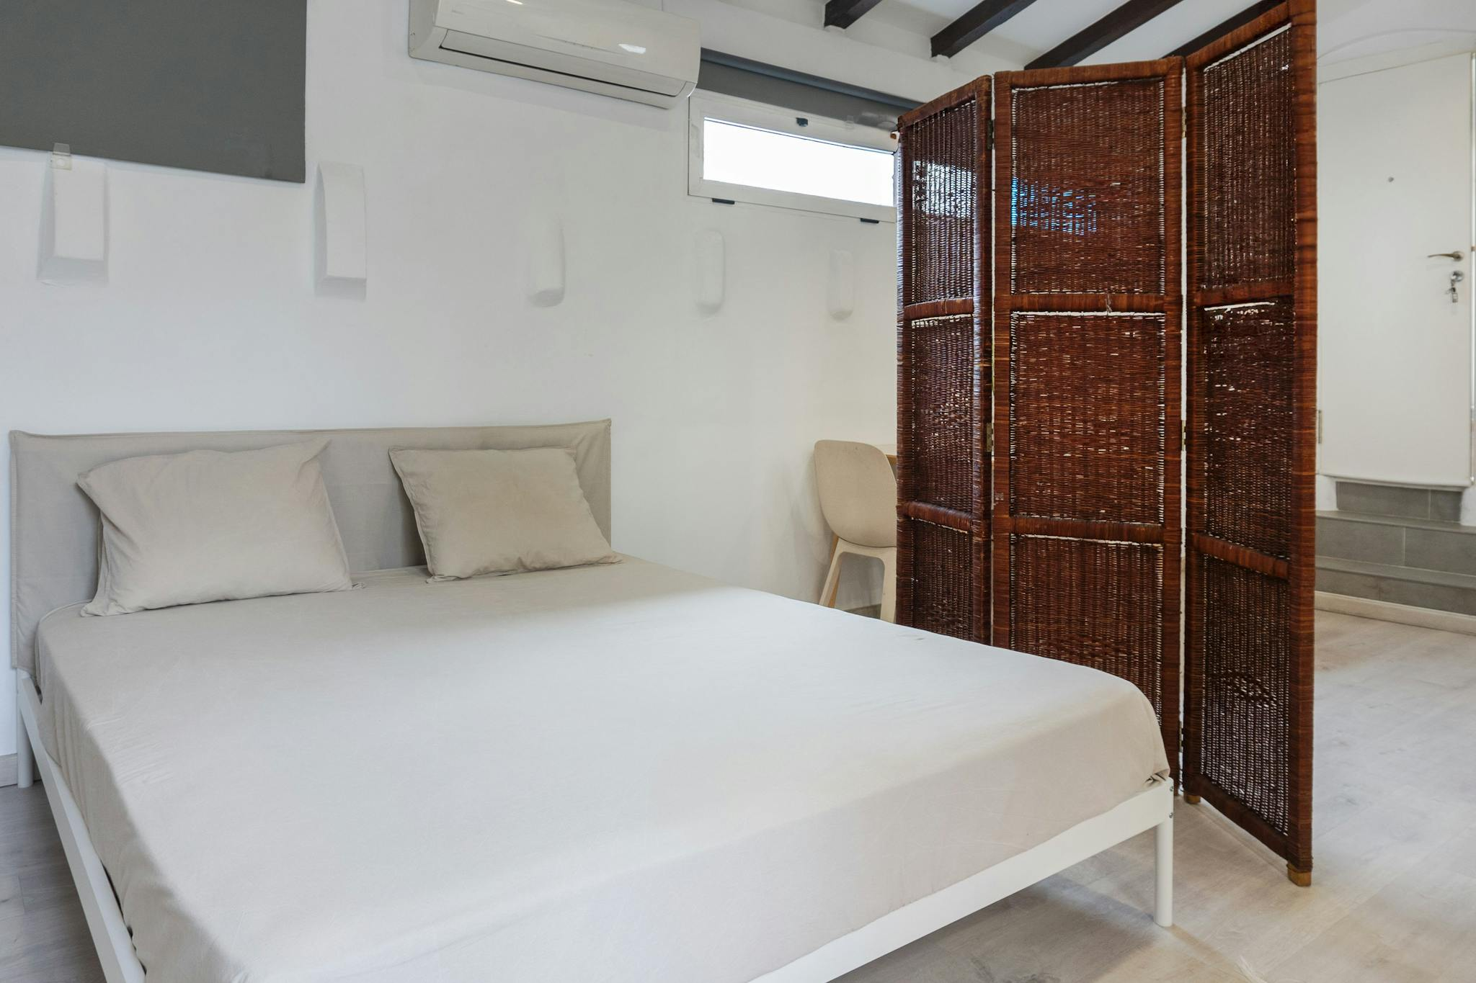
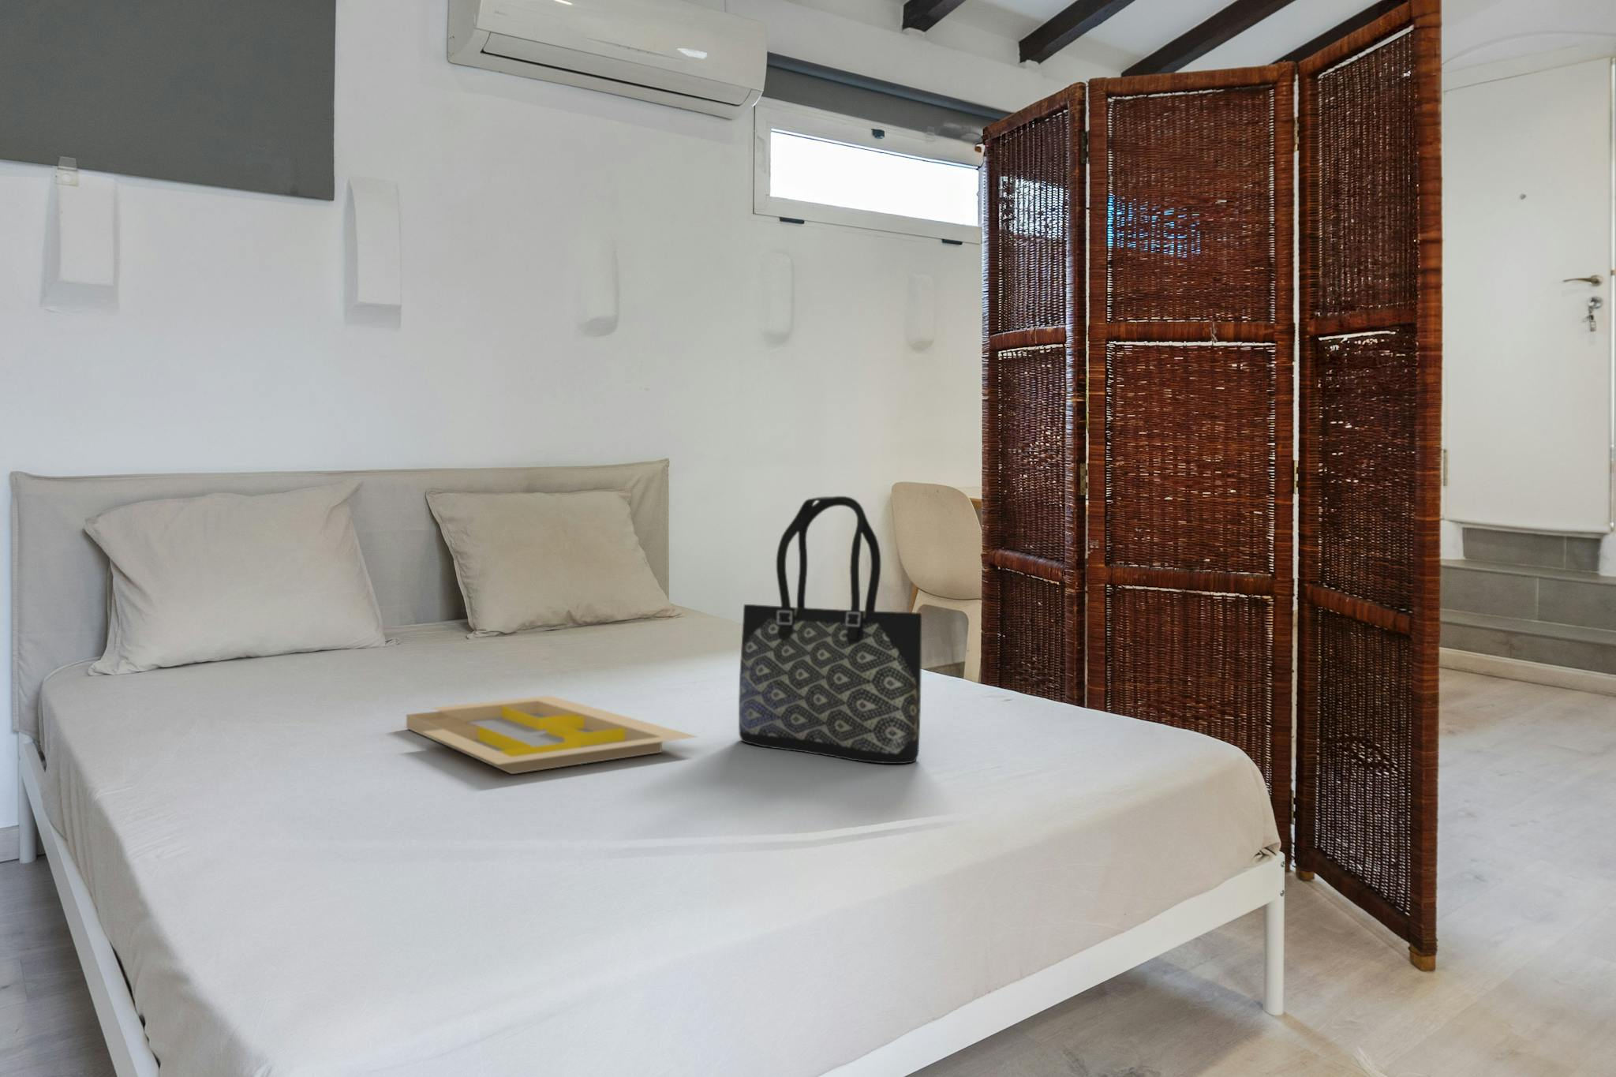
+ serving tray (527, 731)
+ tote bag (827, 624)
